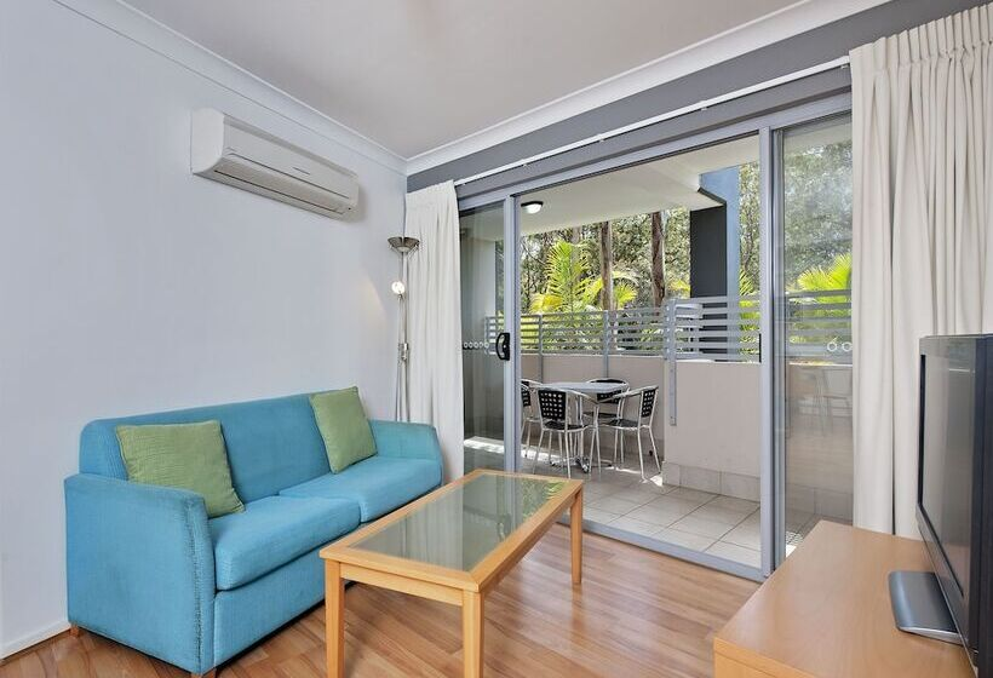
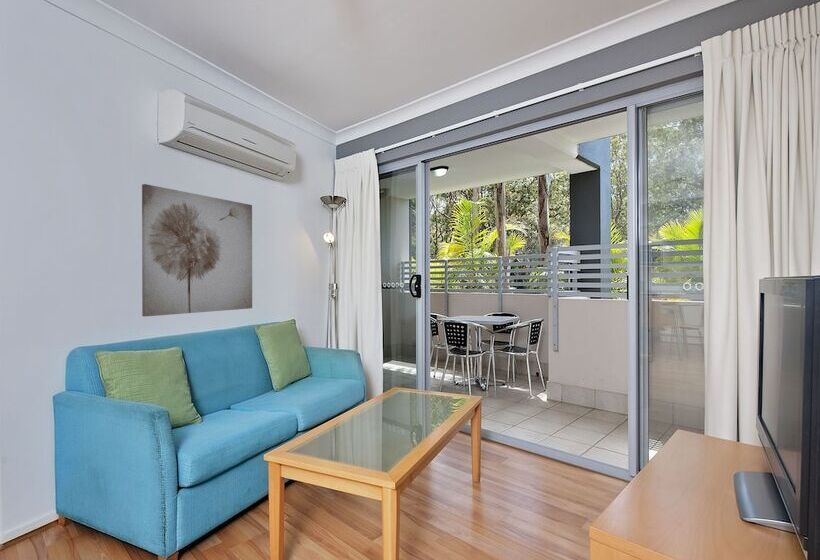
+ wall art (203, 253)
